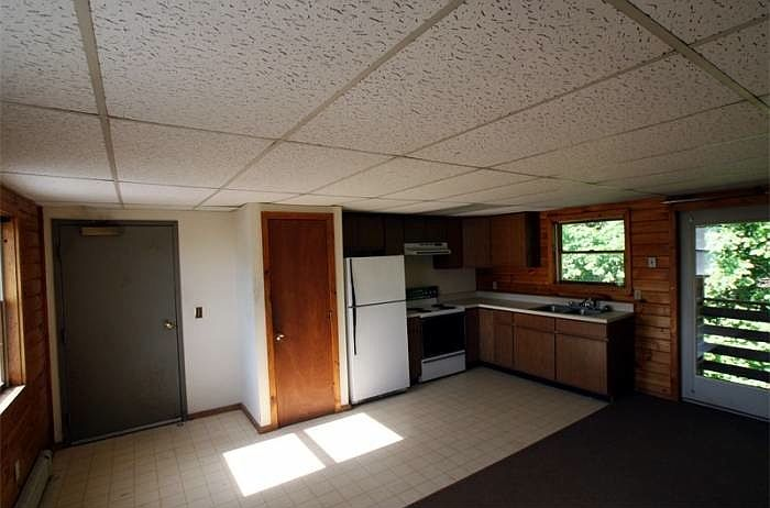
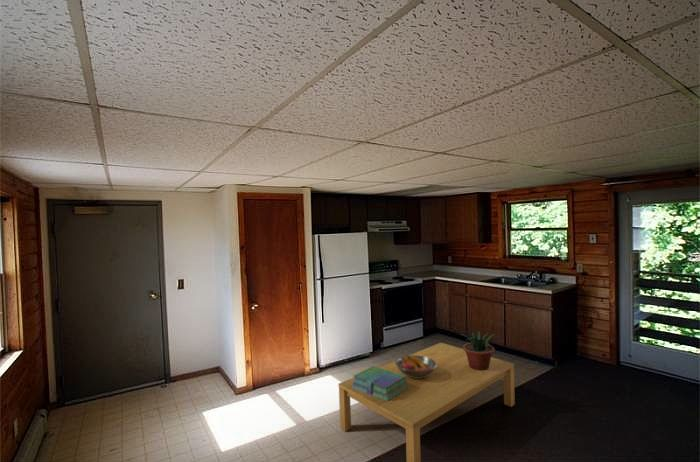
+ coffee table (430, 394)
+ stack of books (379, 381)
+ fruit bowl (415, 366)
+ potted plant (481, 350)
